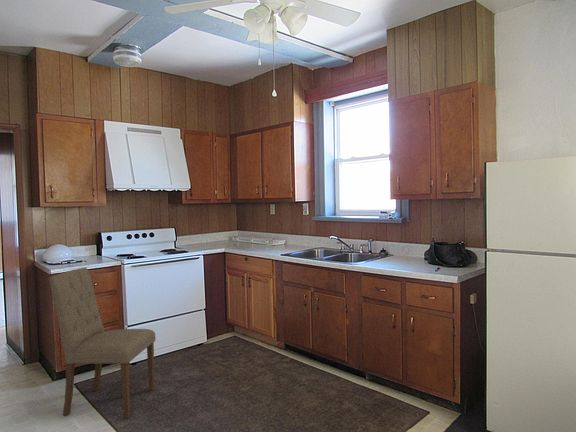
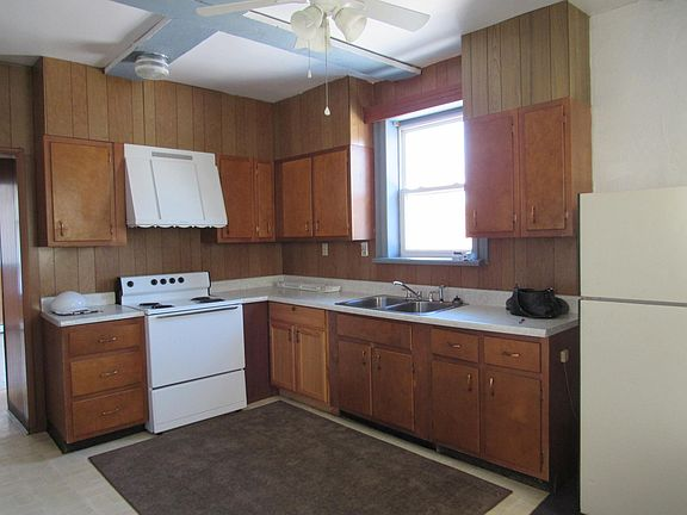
- dining chair (105, 336)
